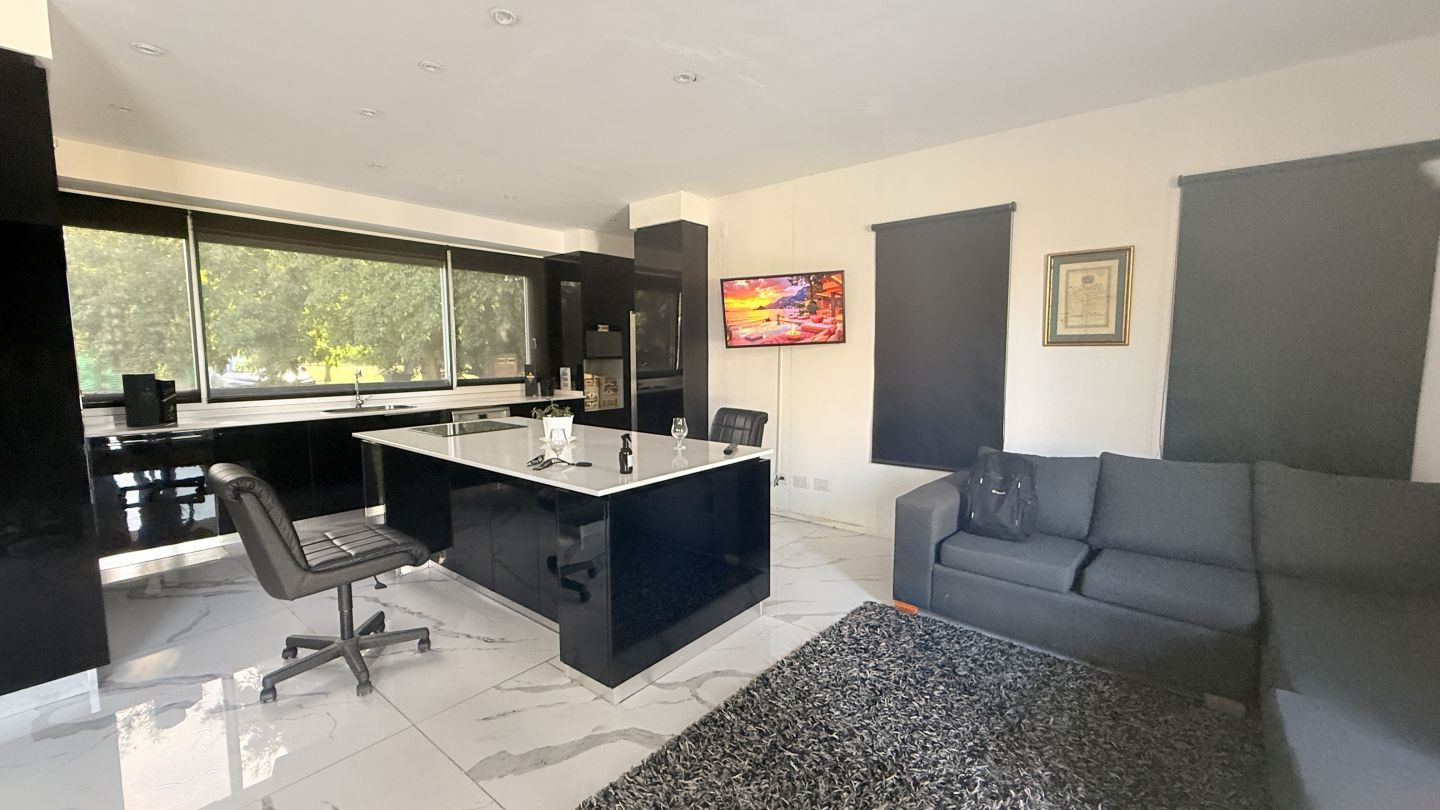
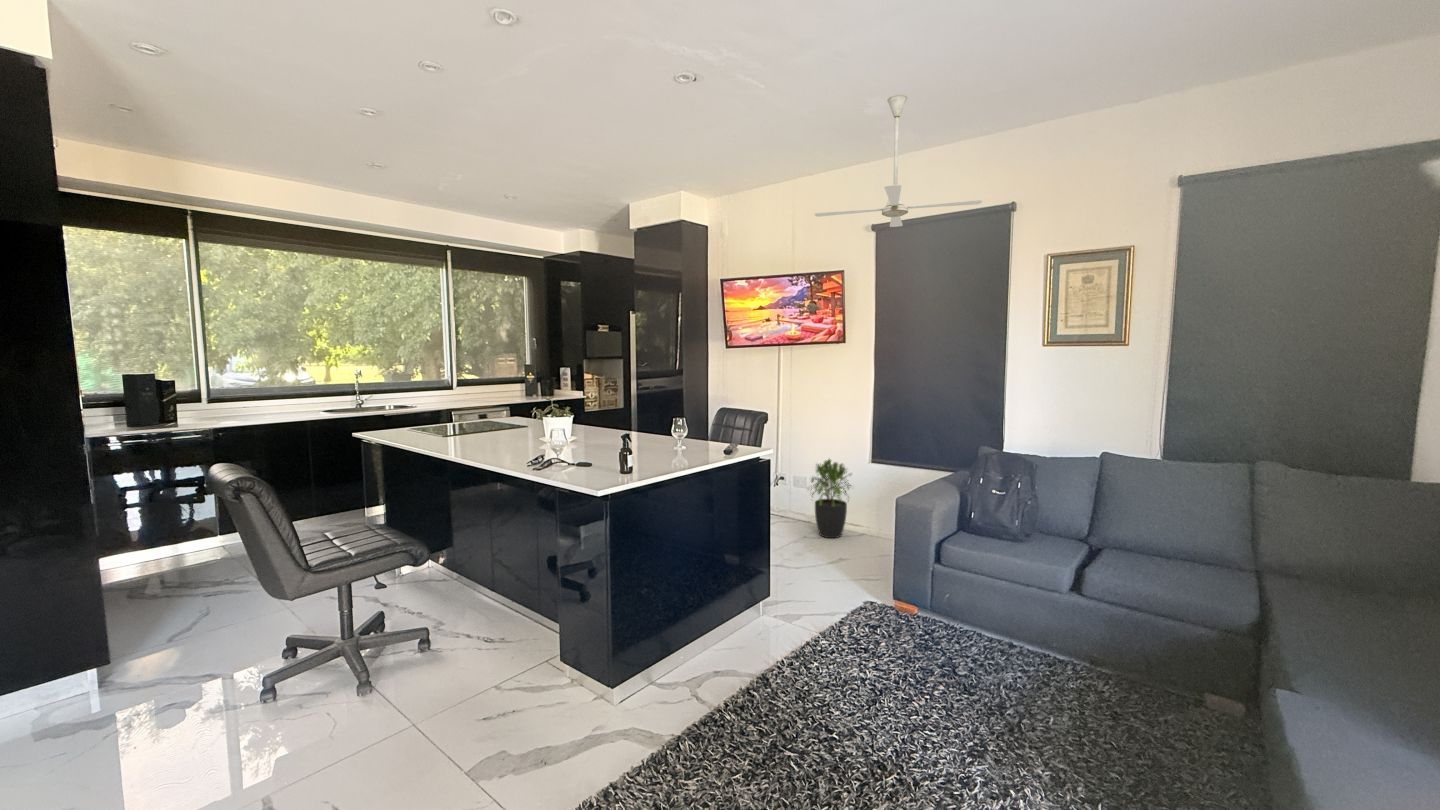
+ potted plant (828, 495)
+ ceiling fan (896, 157)
